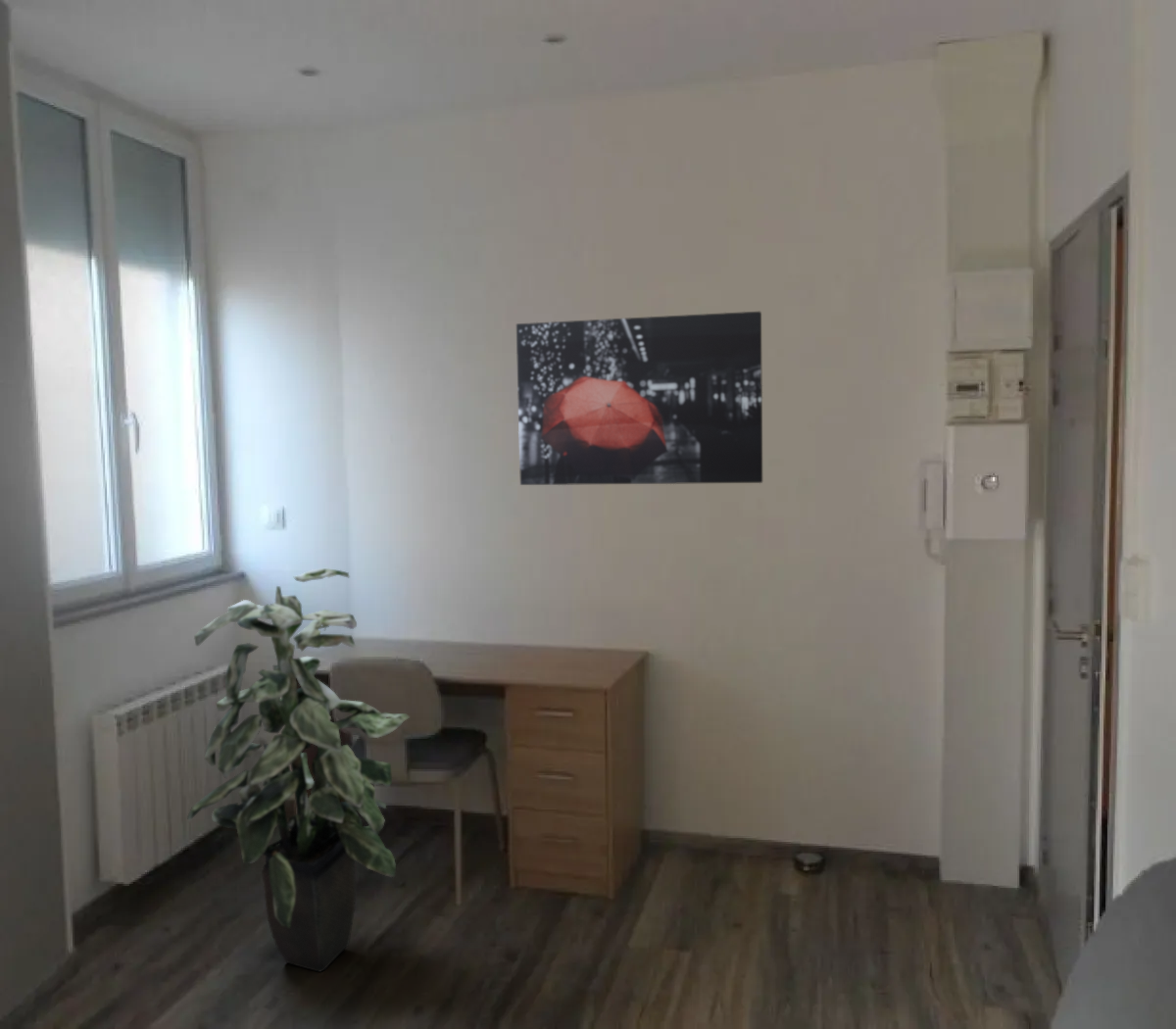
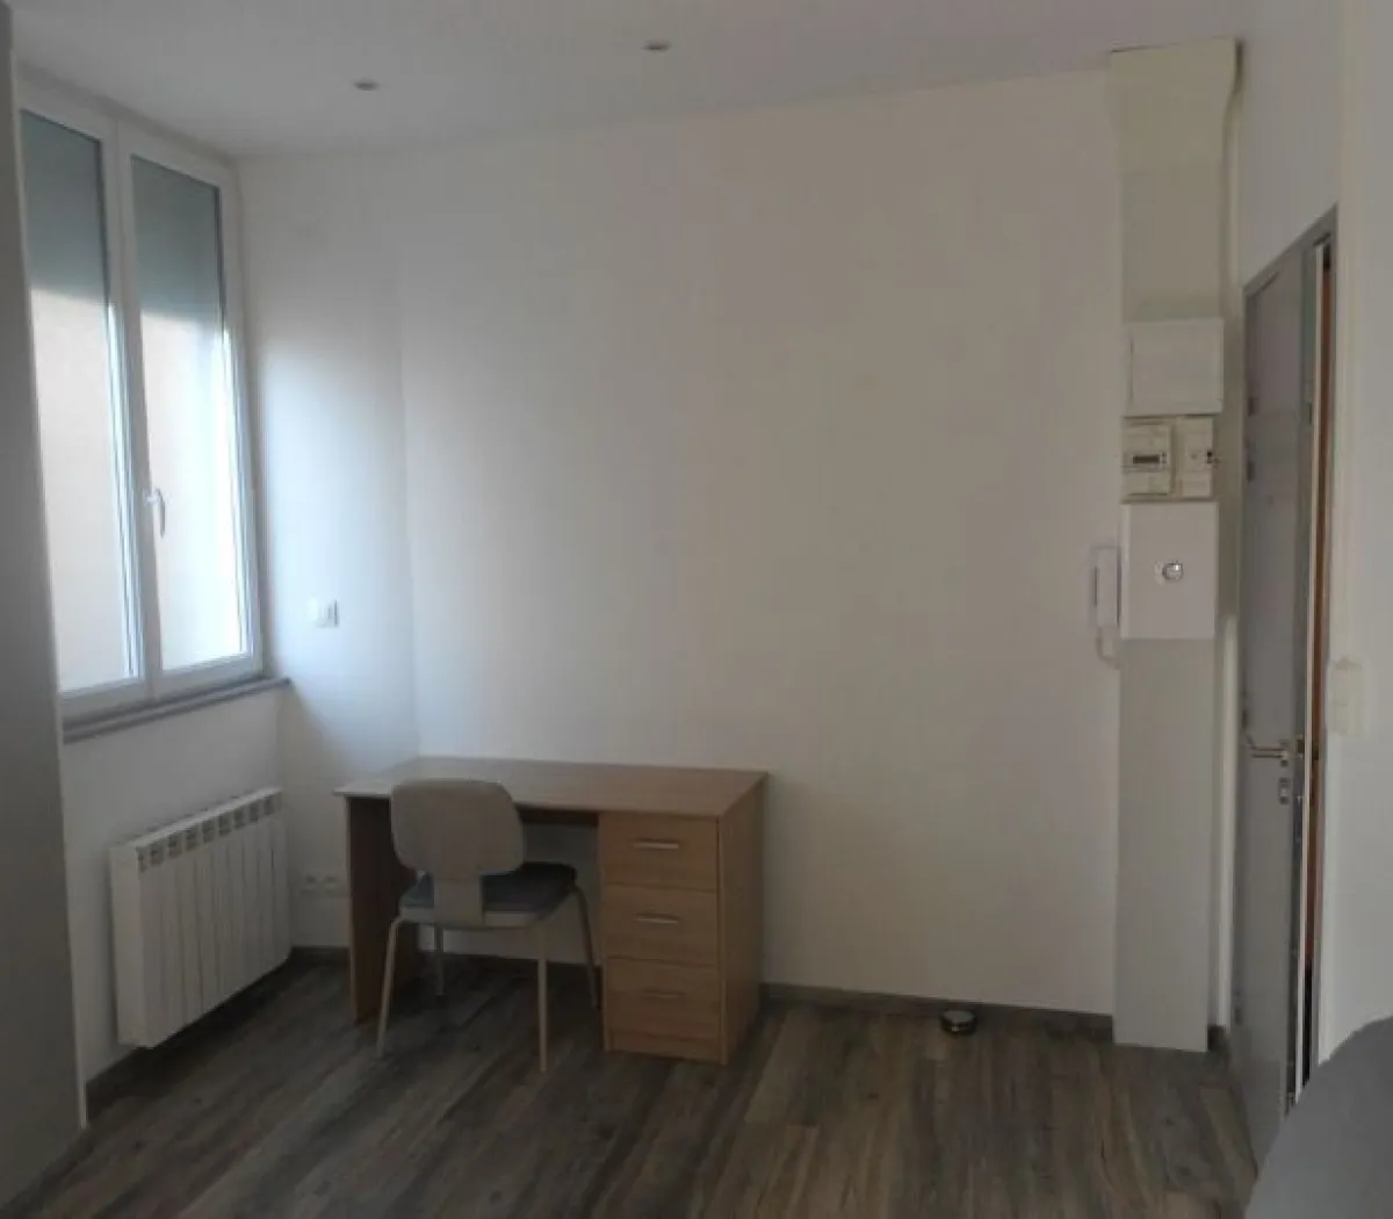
- wall art (636, 401)
- indoor plant (309, 773)
